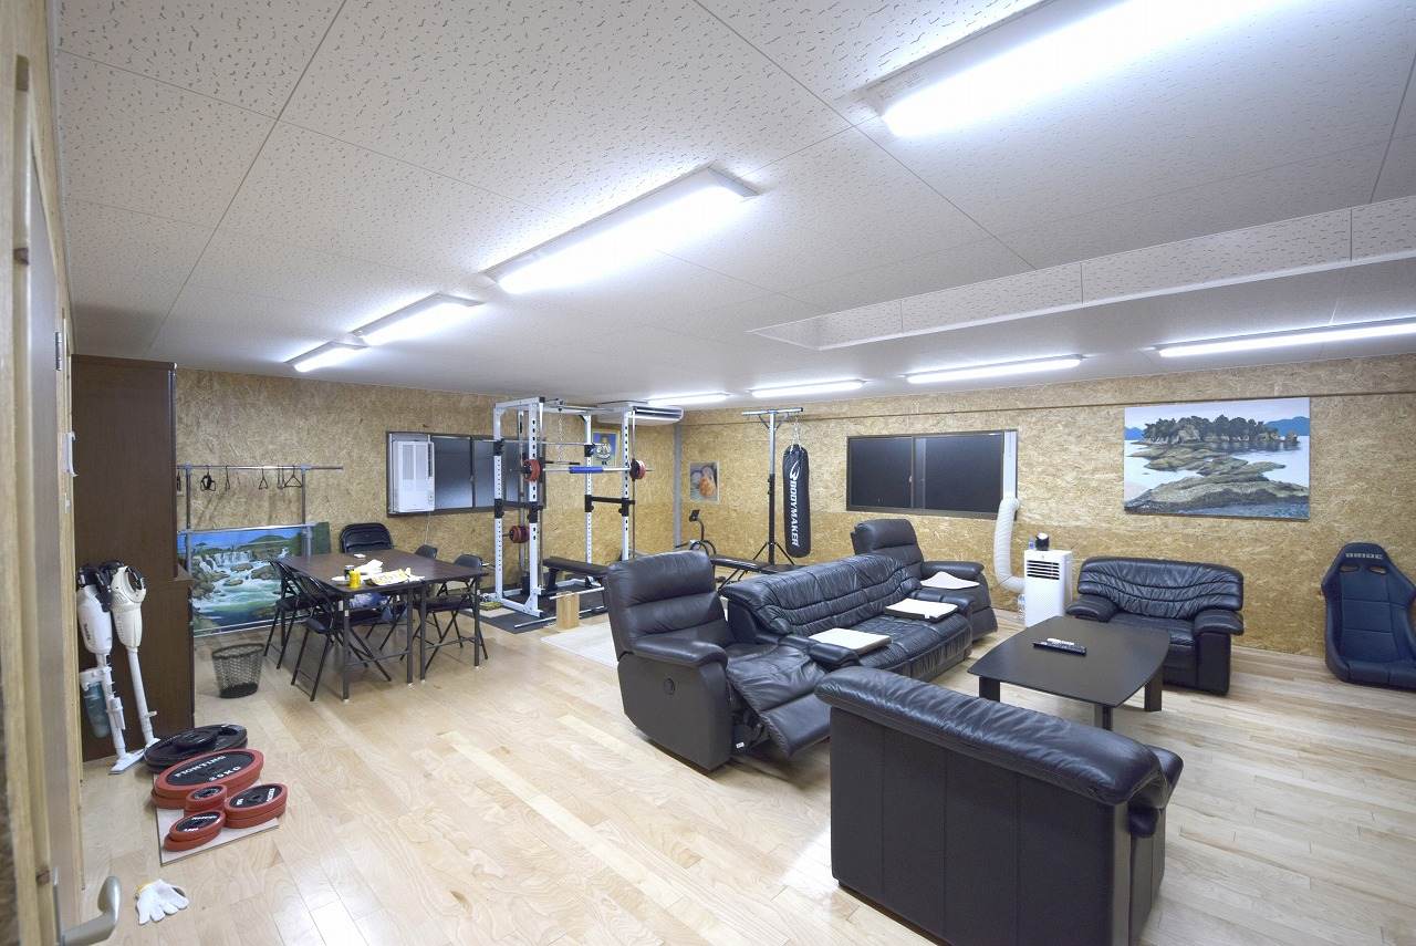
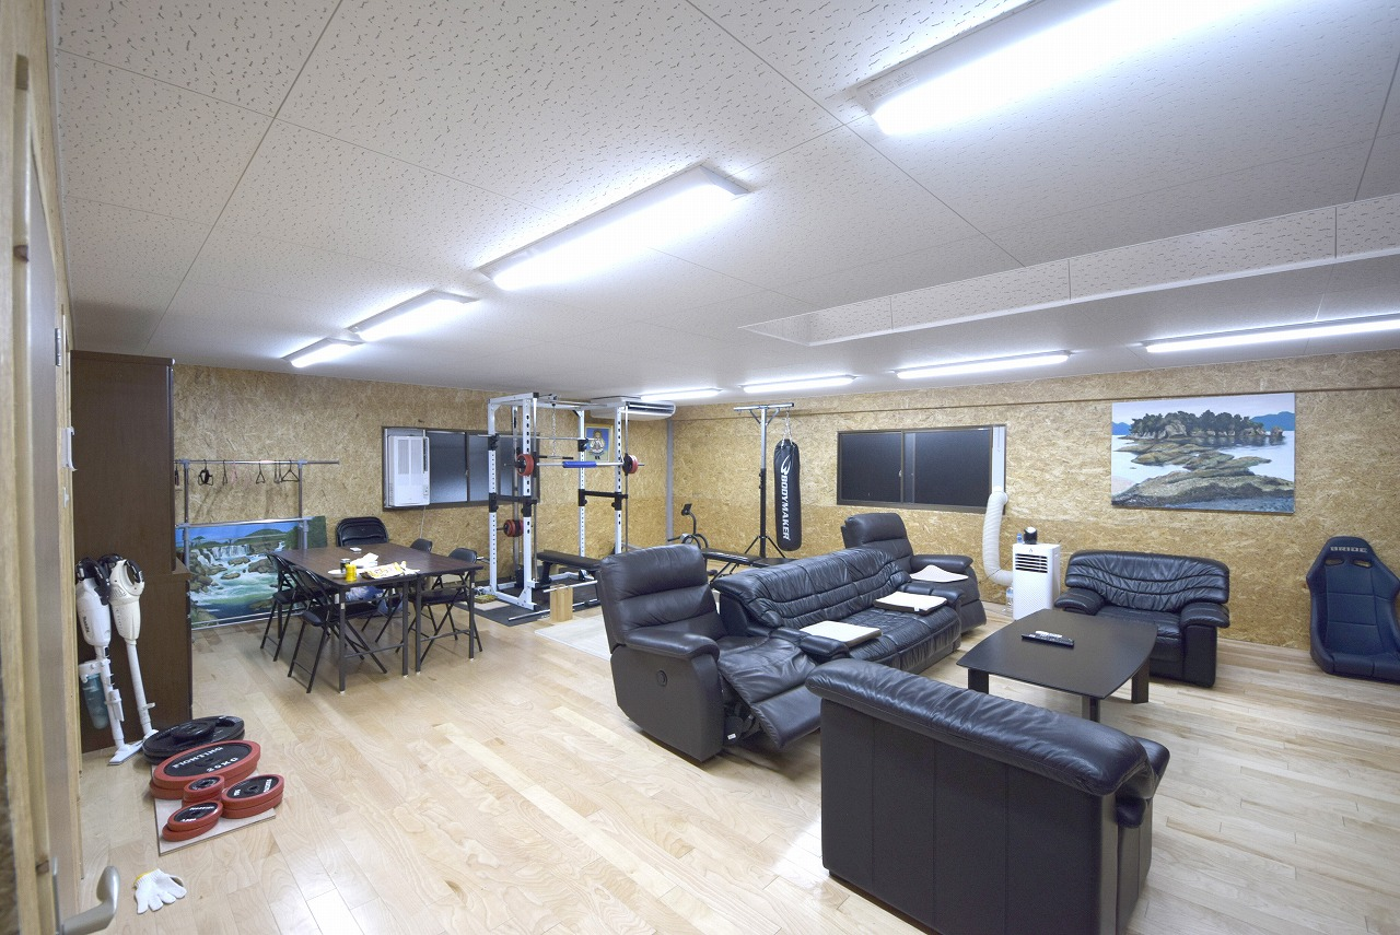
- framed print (704, 481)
- wastebasket (239, 672)
